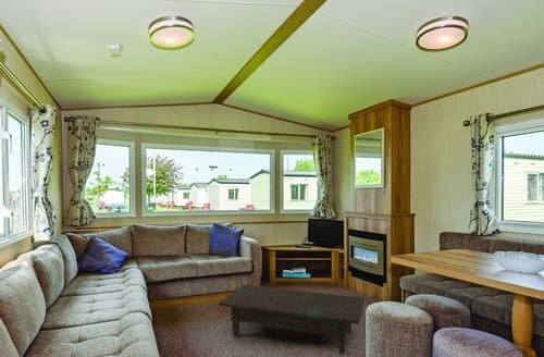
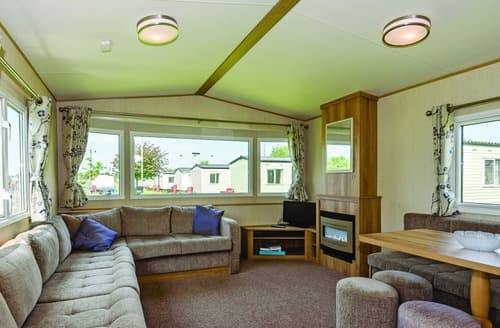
- coffee table (293, 317)
